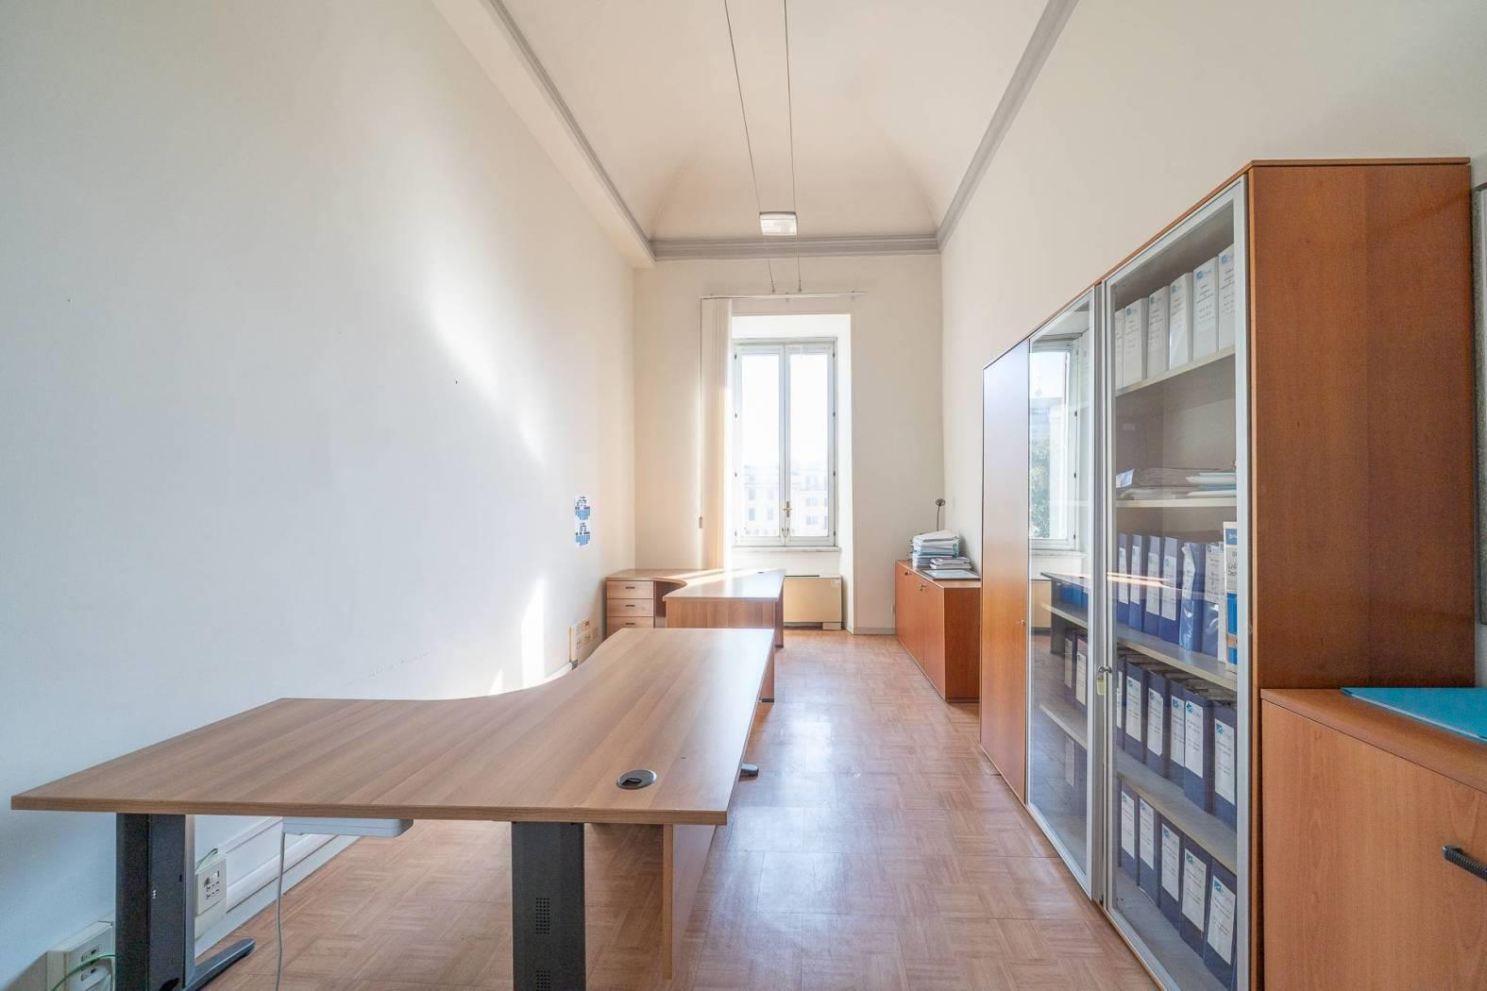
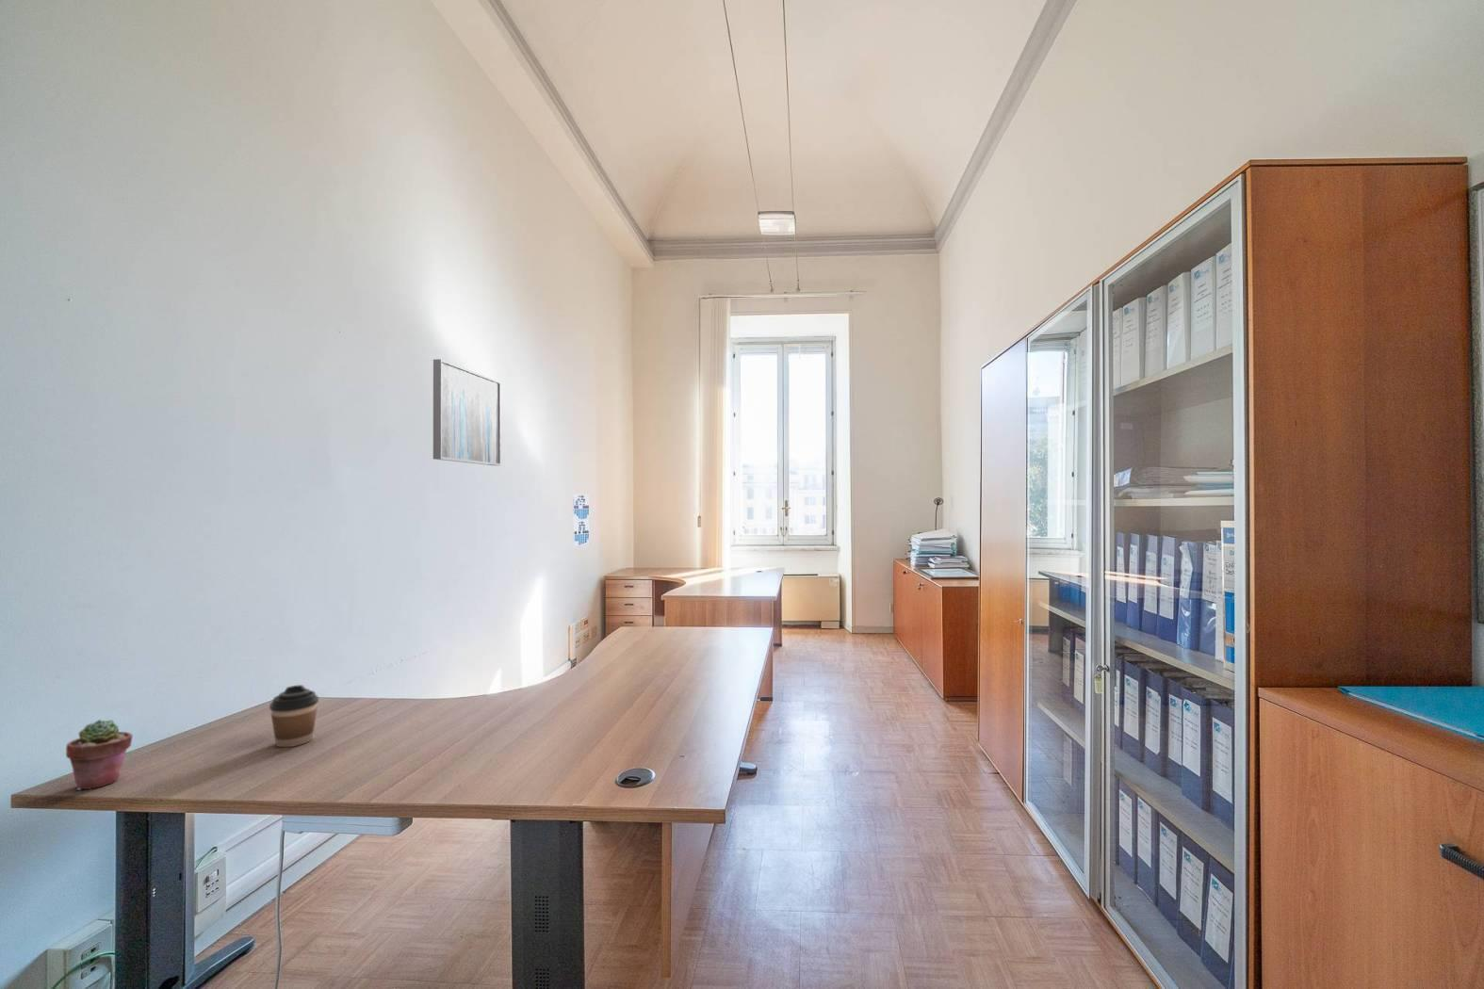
+ potted succulent (99, 751)
+ coffee cup (294, 715)
+ wall art (469, 416)
